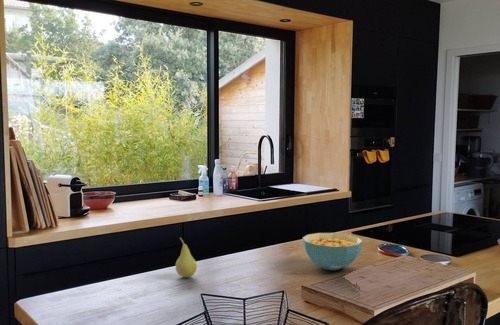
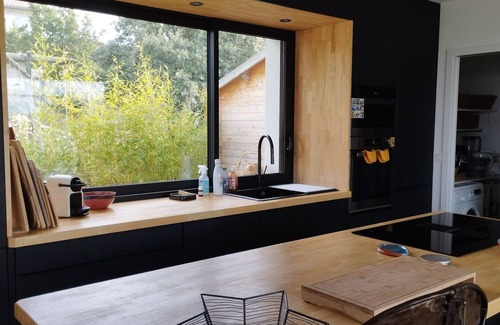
- fruit (185, 258)
- cereal bowl (331, 253)
